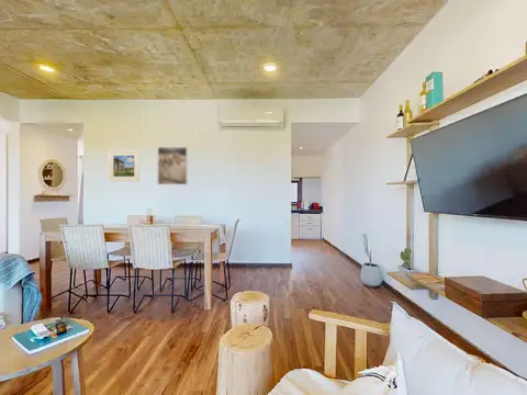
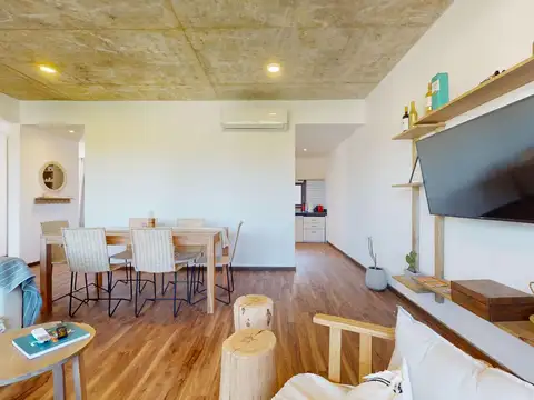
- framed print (124, 166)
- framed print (172, 166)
